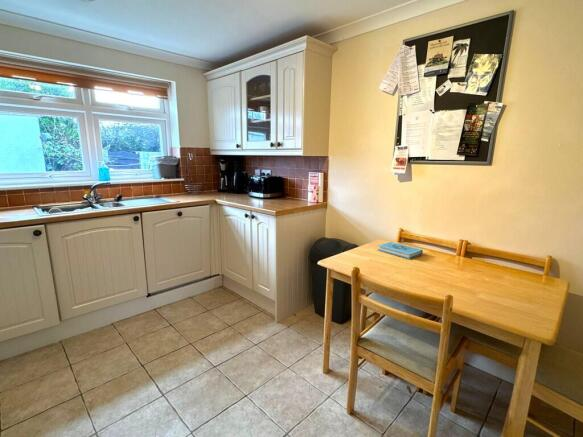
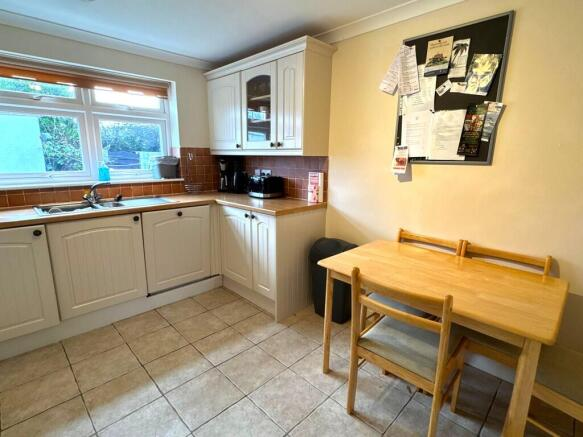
- book (399, 249)
